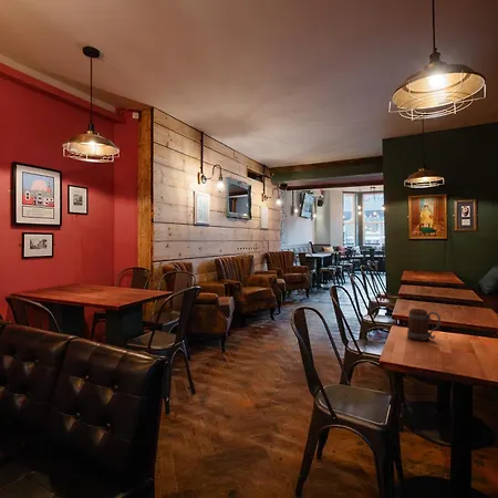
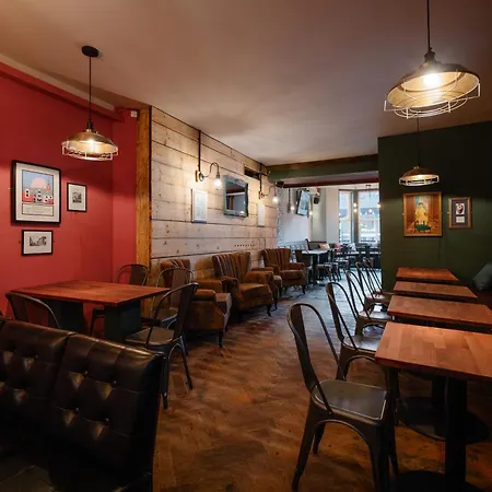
- beer mug (423, 324)
